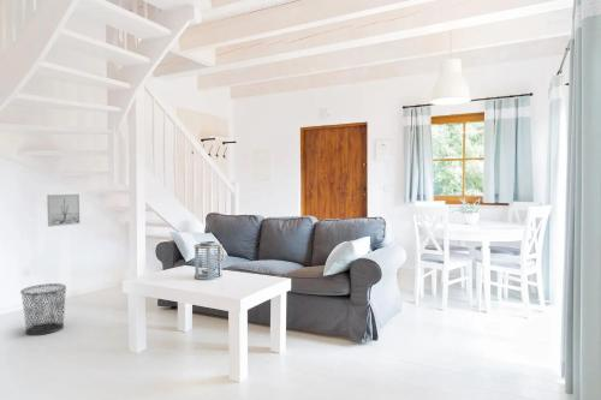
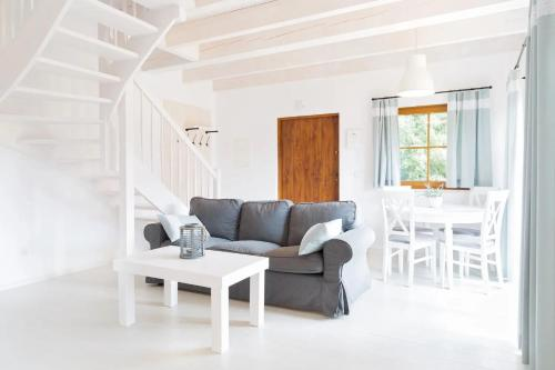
- wall art (64, 209)
- waste bin (44, 309)
